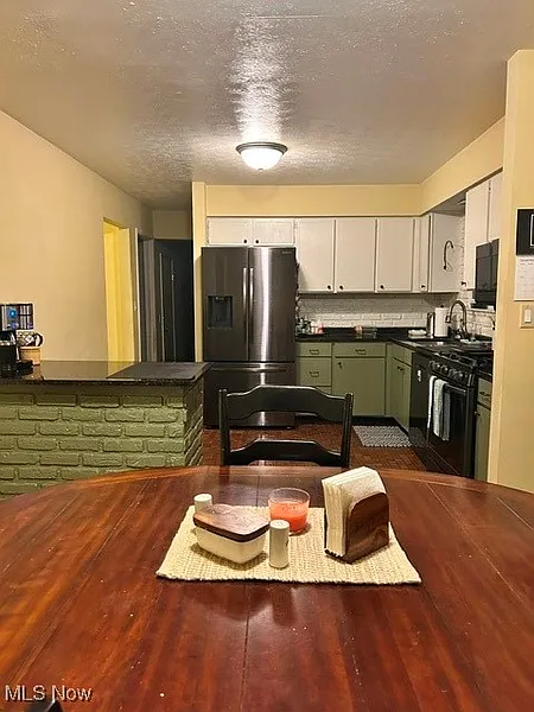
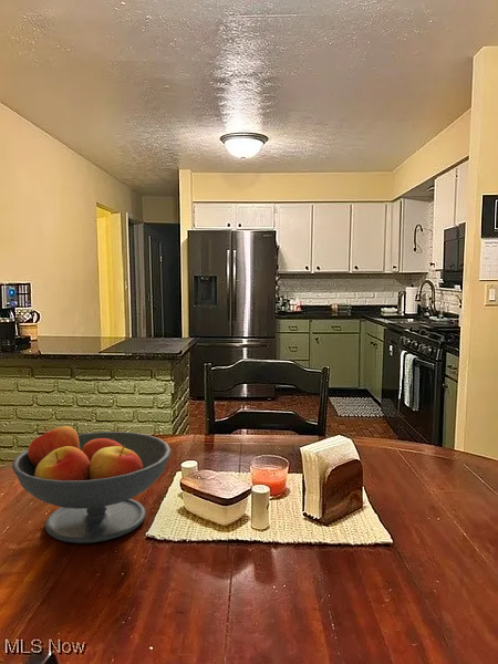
+ fruit bowl (95, 475)
